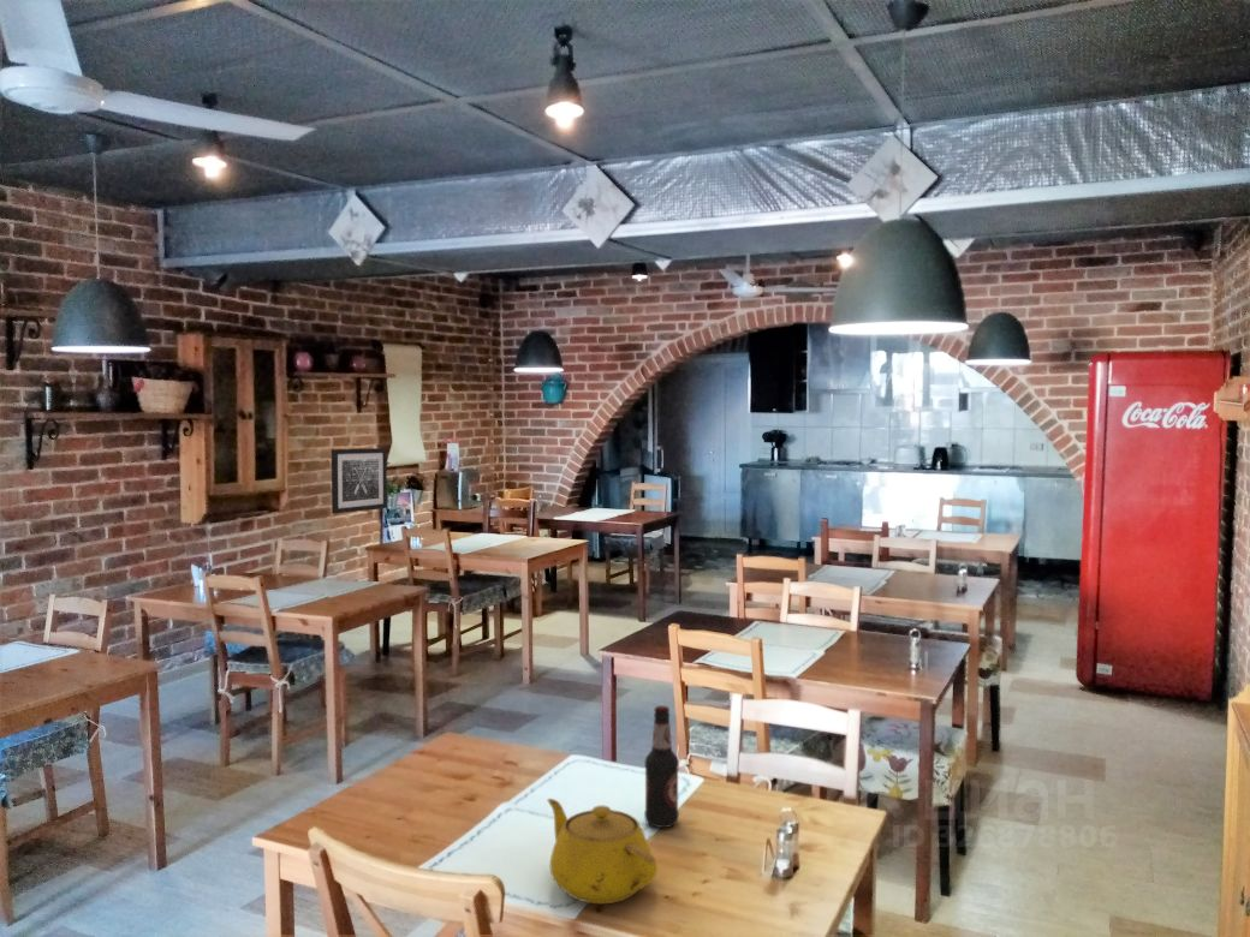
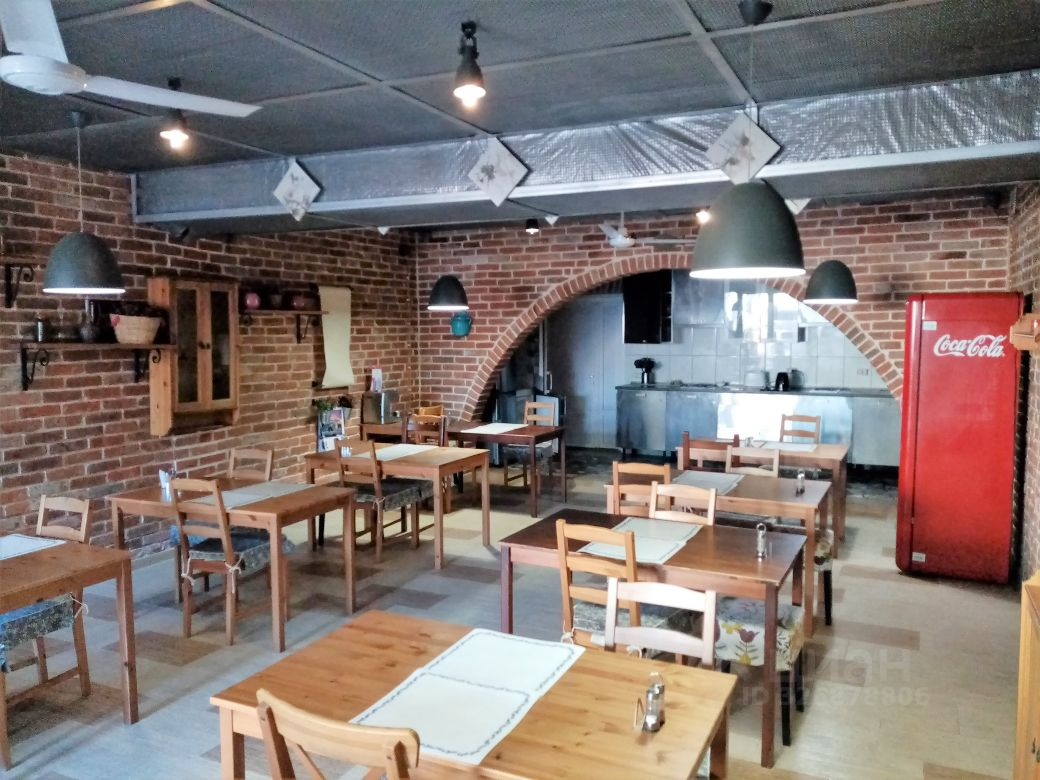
- bottle (661, 765)
- teapot (597, 845)
- wall art (359, 479)
